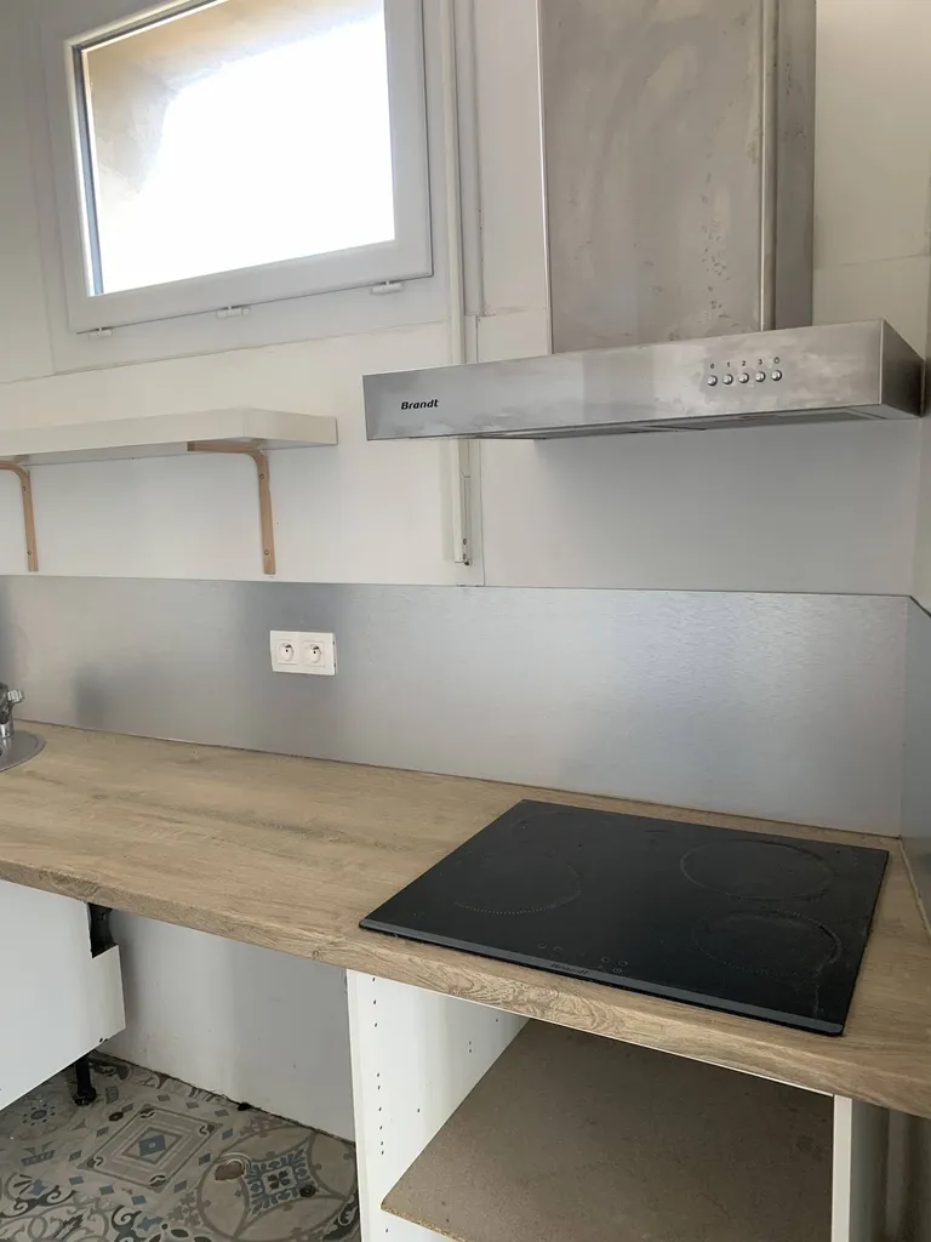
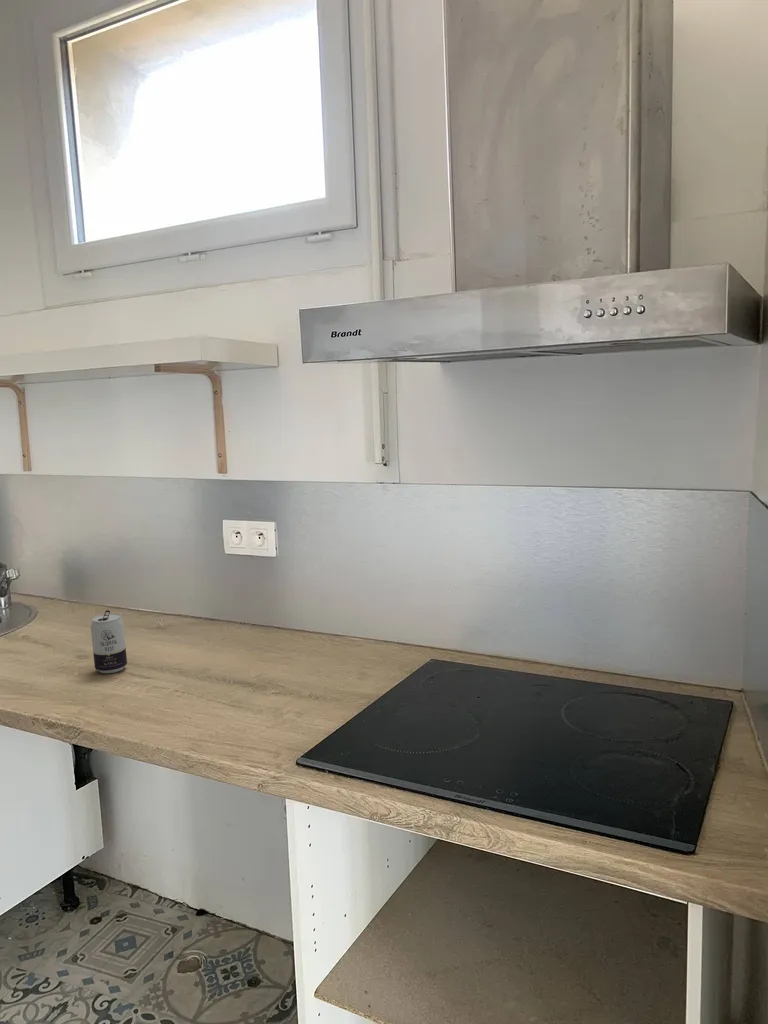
+ beverage can (108, 640)
